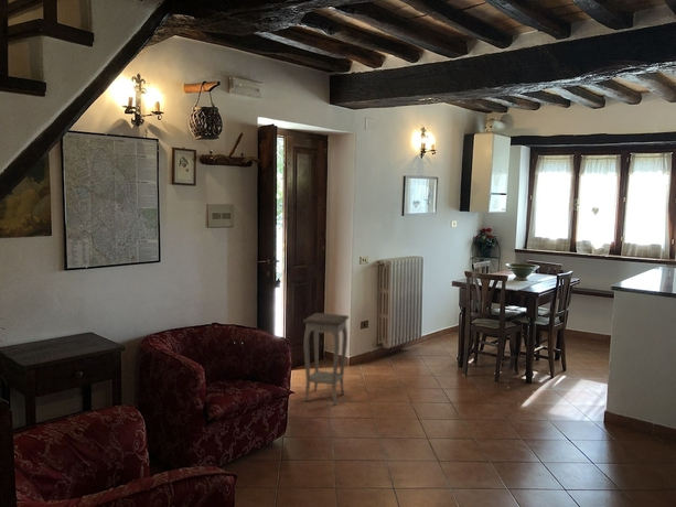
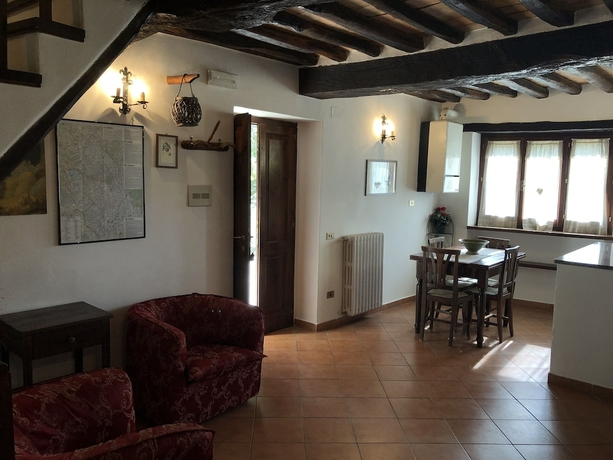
- accent table (318, 357)
